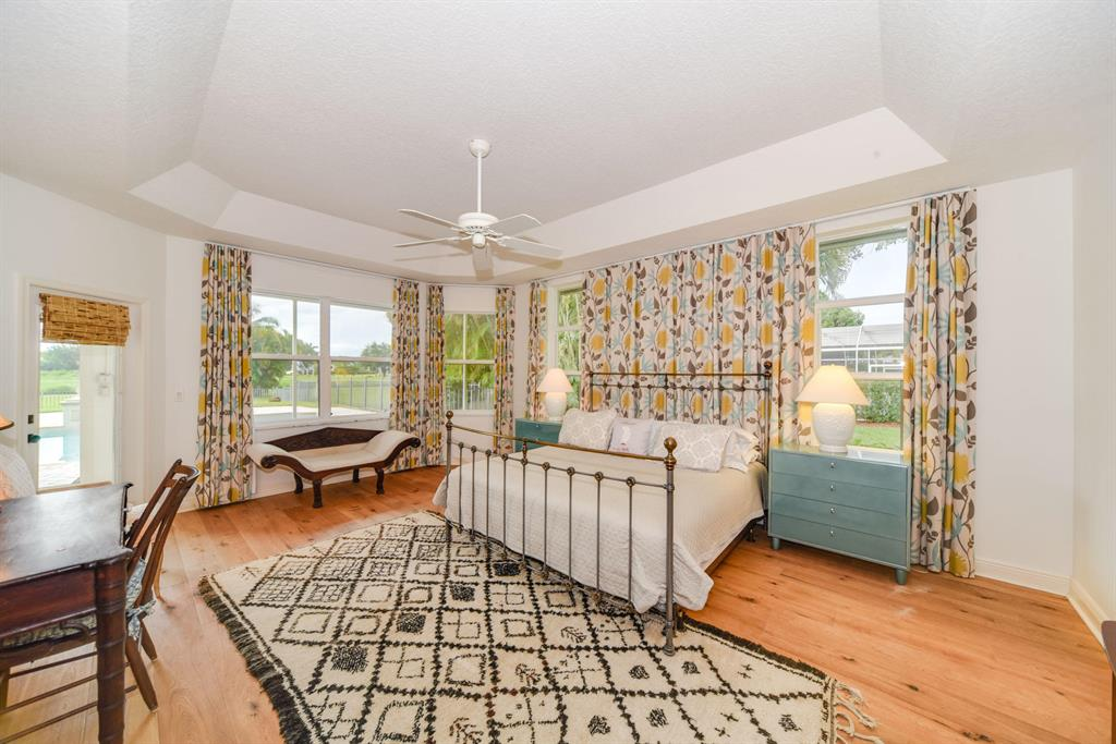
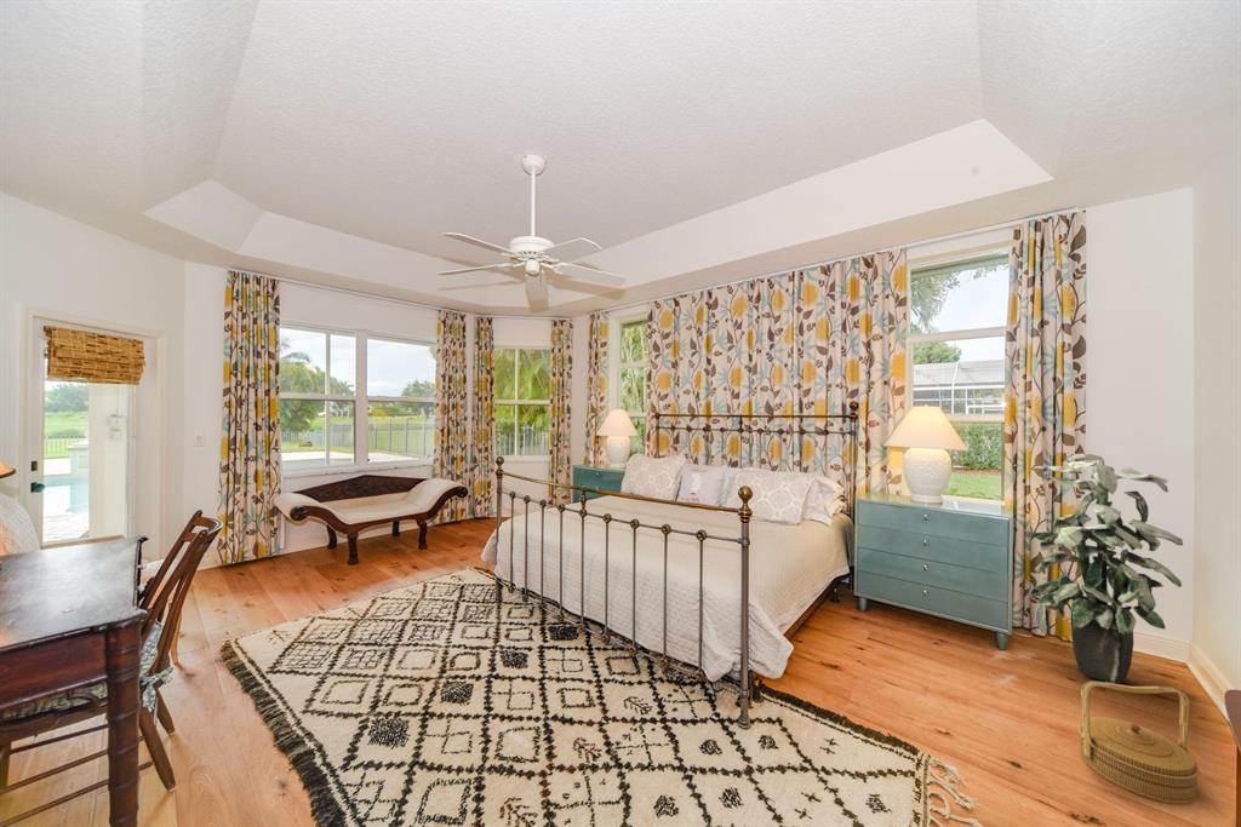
+ basket (1134, 729)
+ indoor plant (1094, 562)
